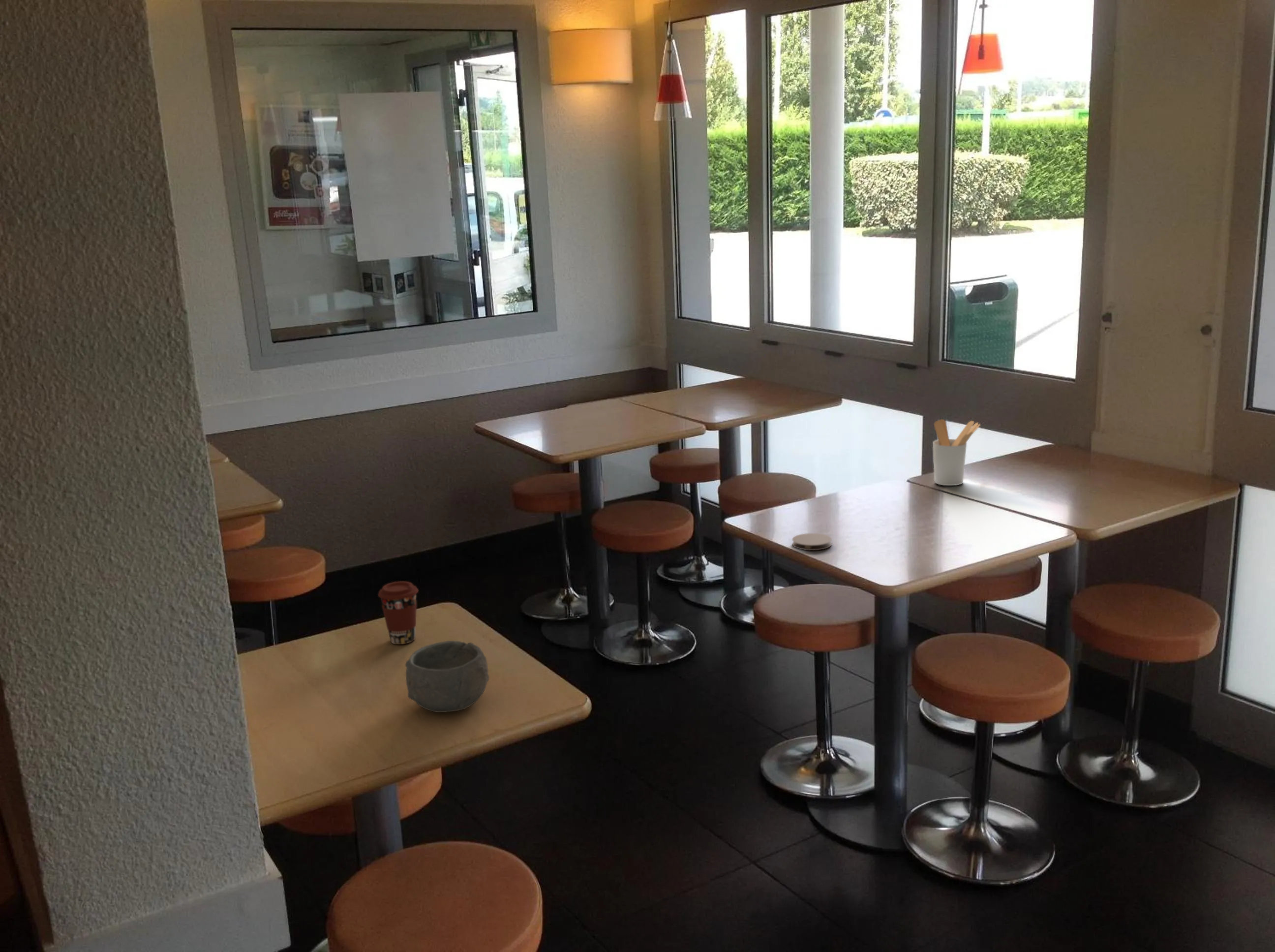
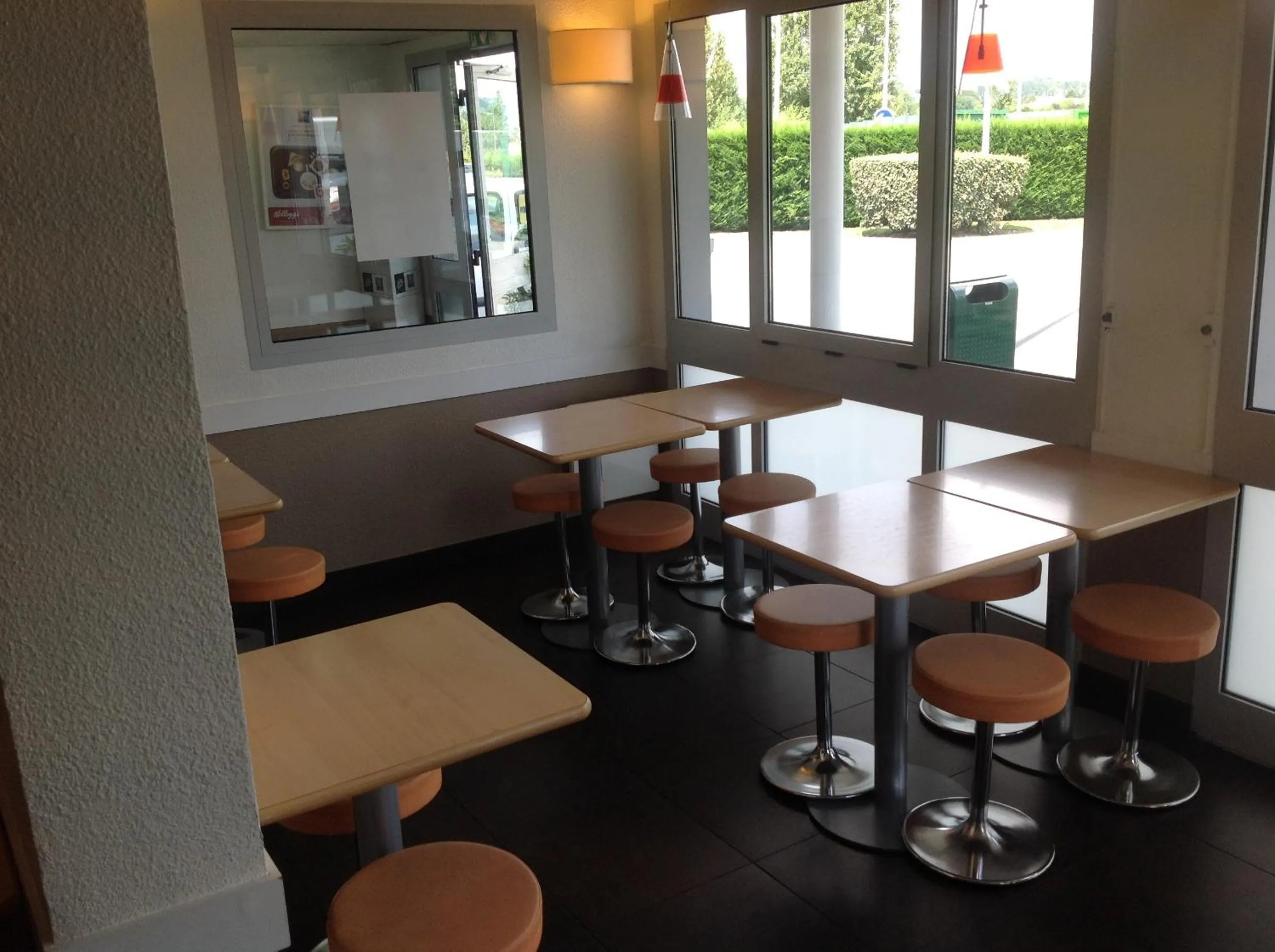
- bowl (448, 678)
- utensil holder (957, 451)
- coffee cup (400, 613)
- coaster (812, 542)
